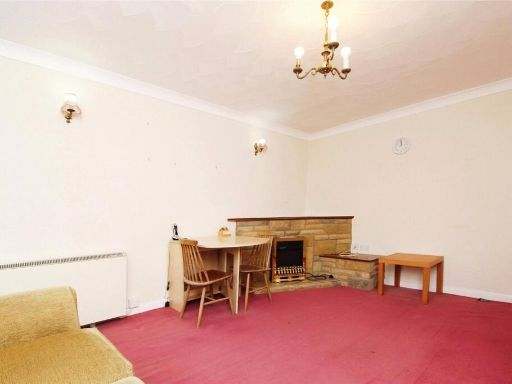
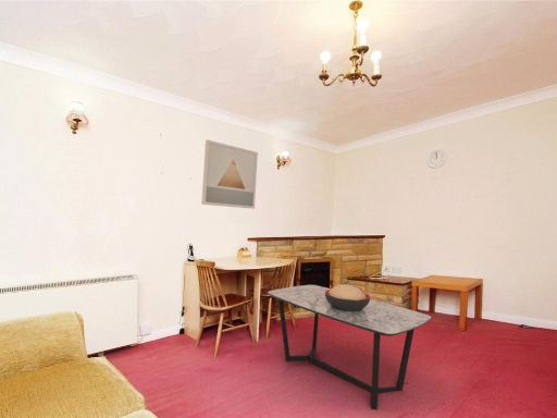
+ decorative bowl (347, 295)
+ wall art (231, 176)
+ coffee table (343, 322)
